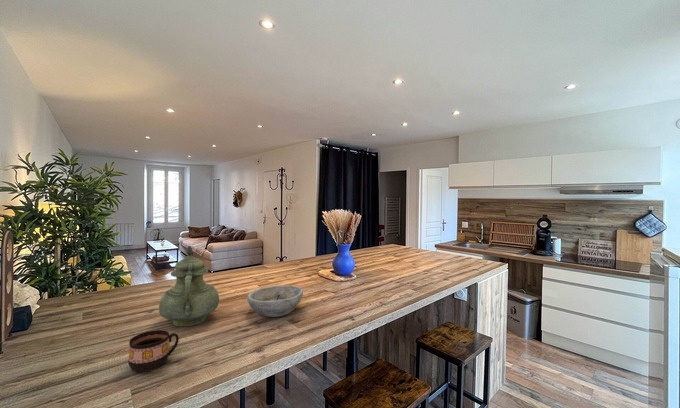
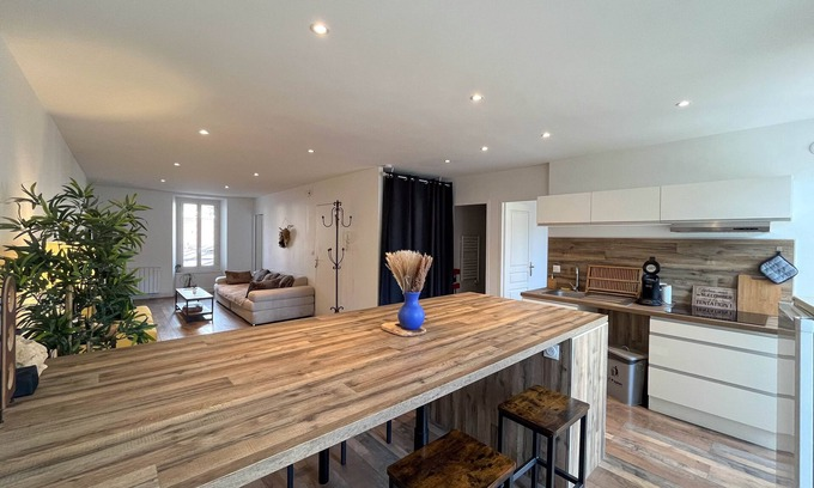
- cup (151, 350)
- teapot (190, 281)
- bowl (275, 301)
